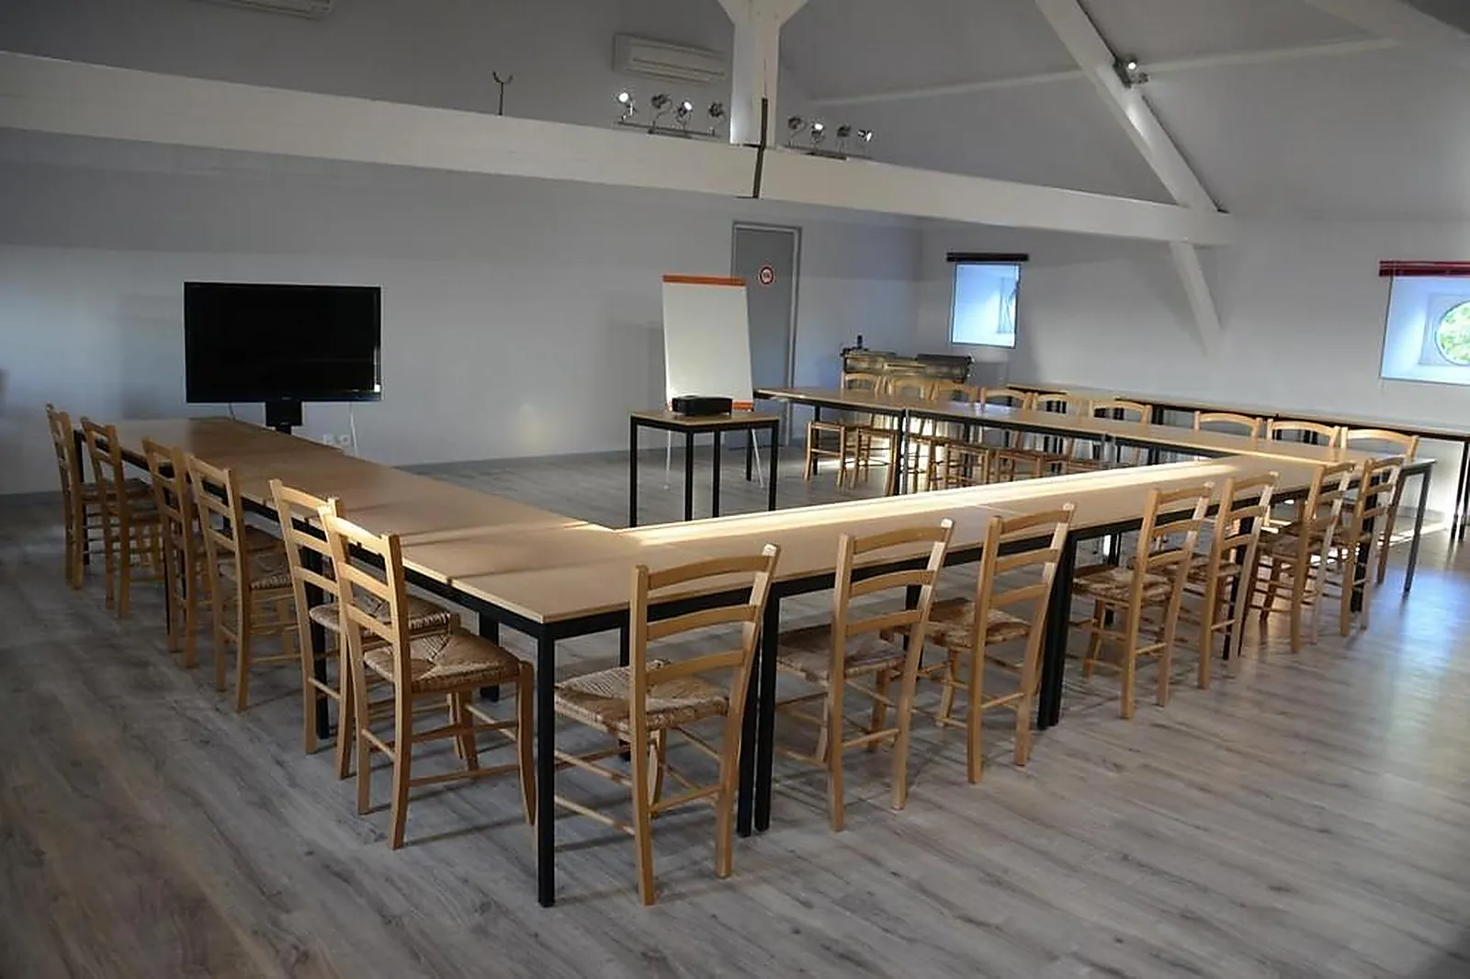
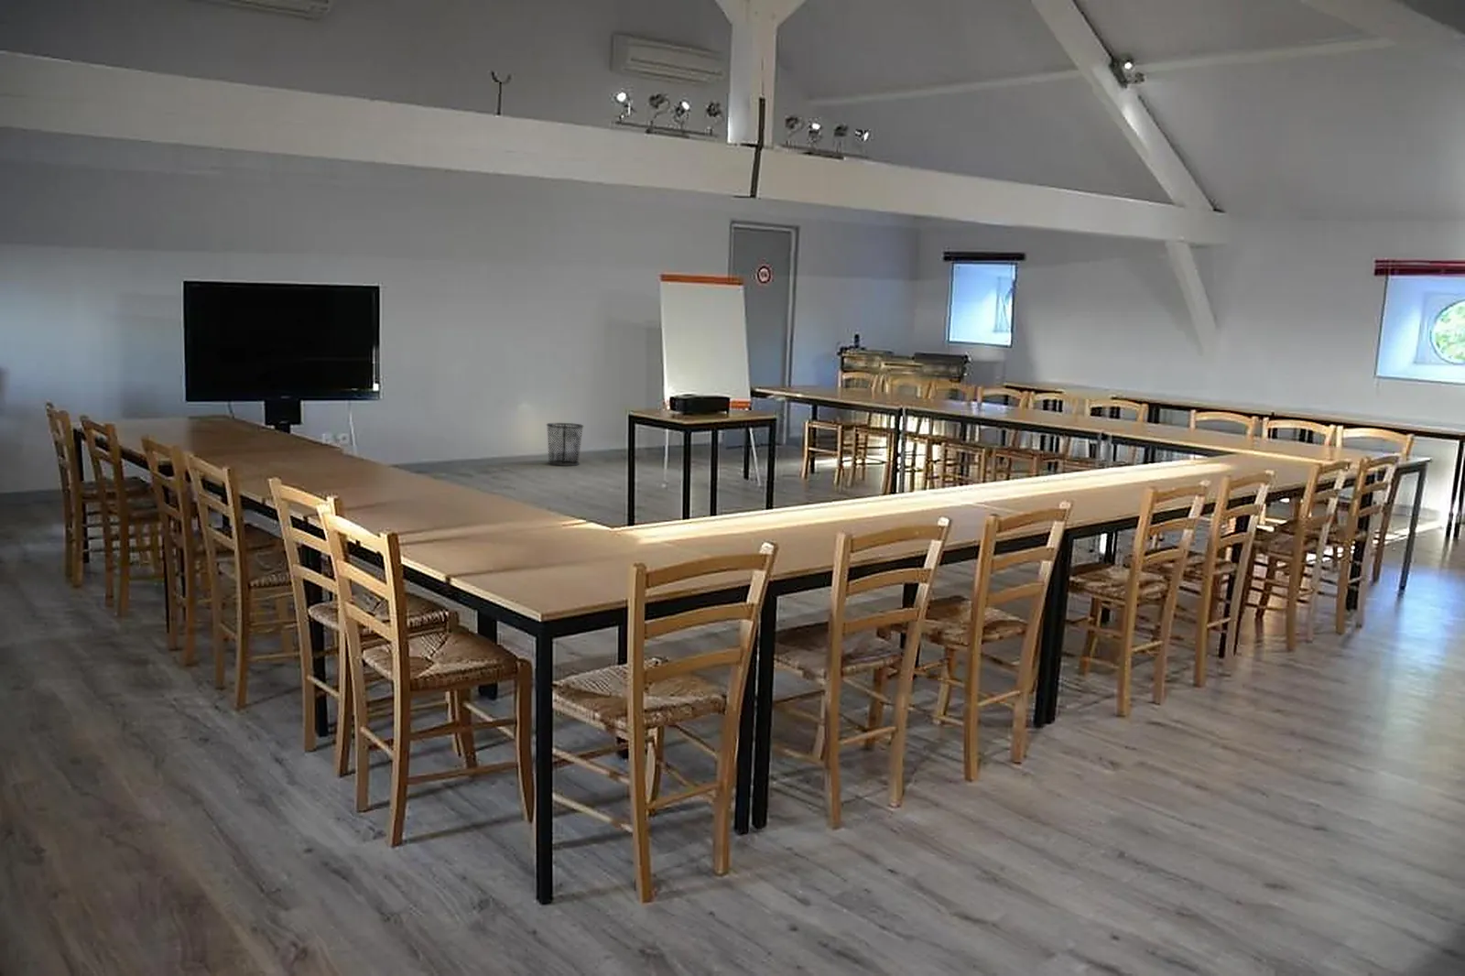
+ waste bin (564, 444)
